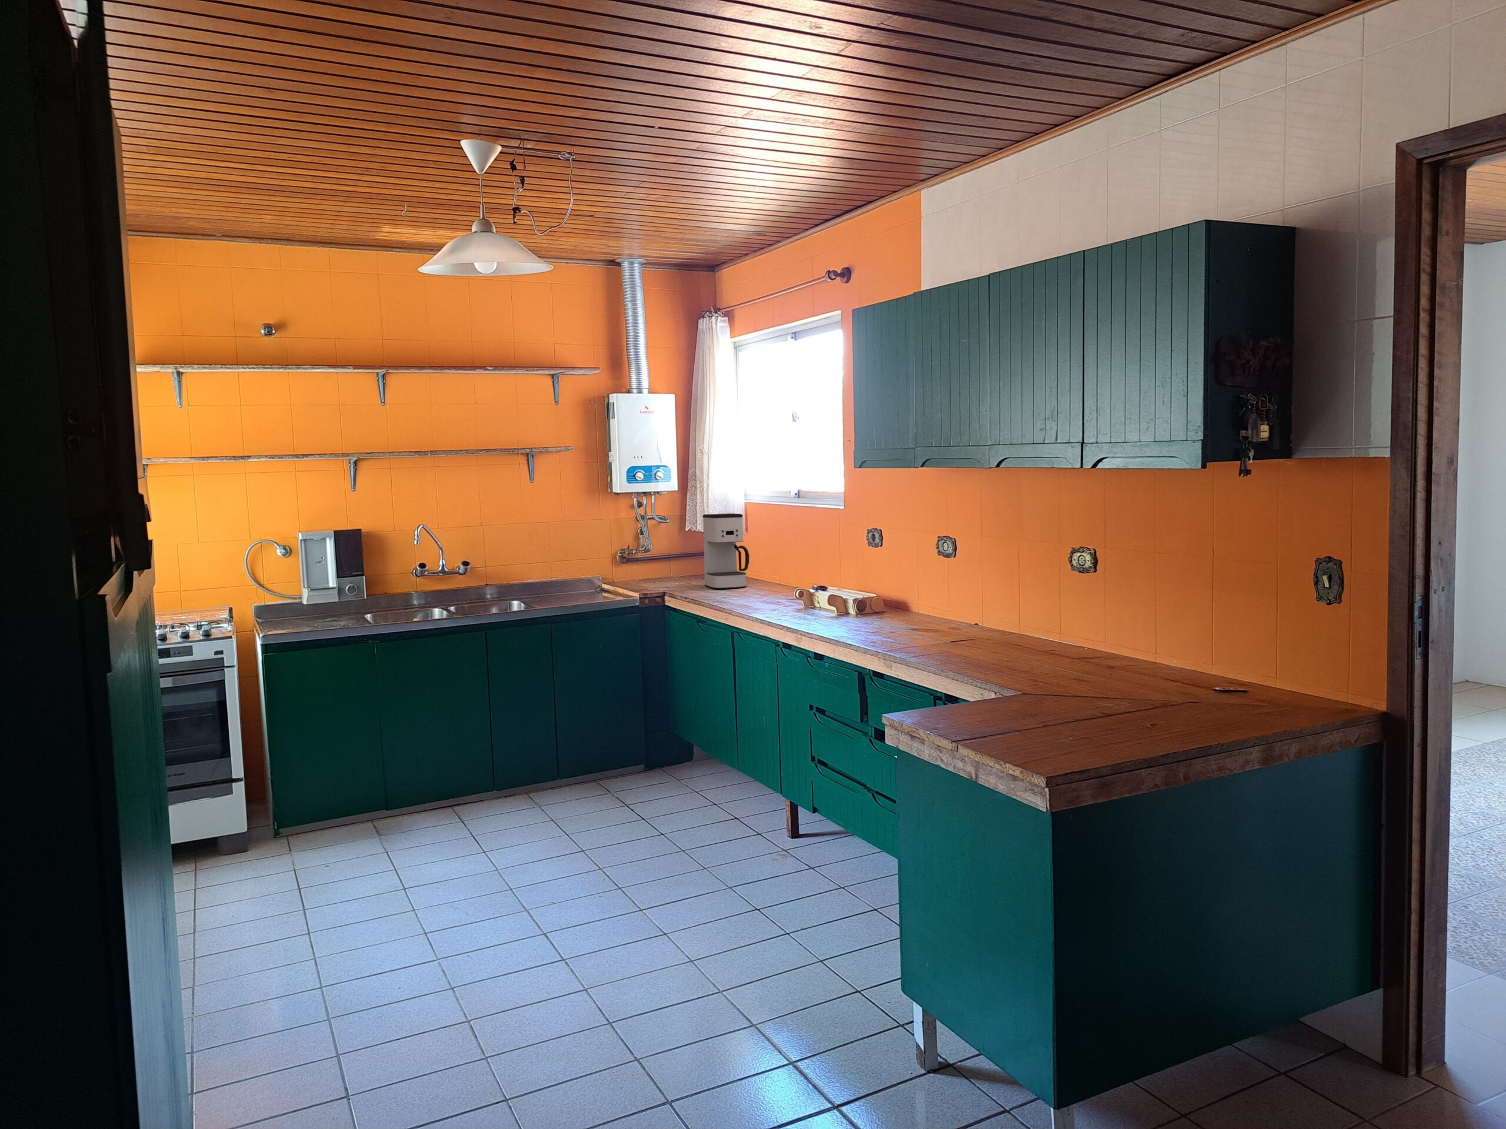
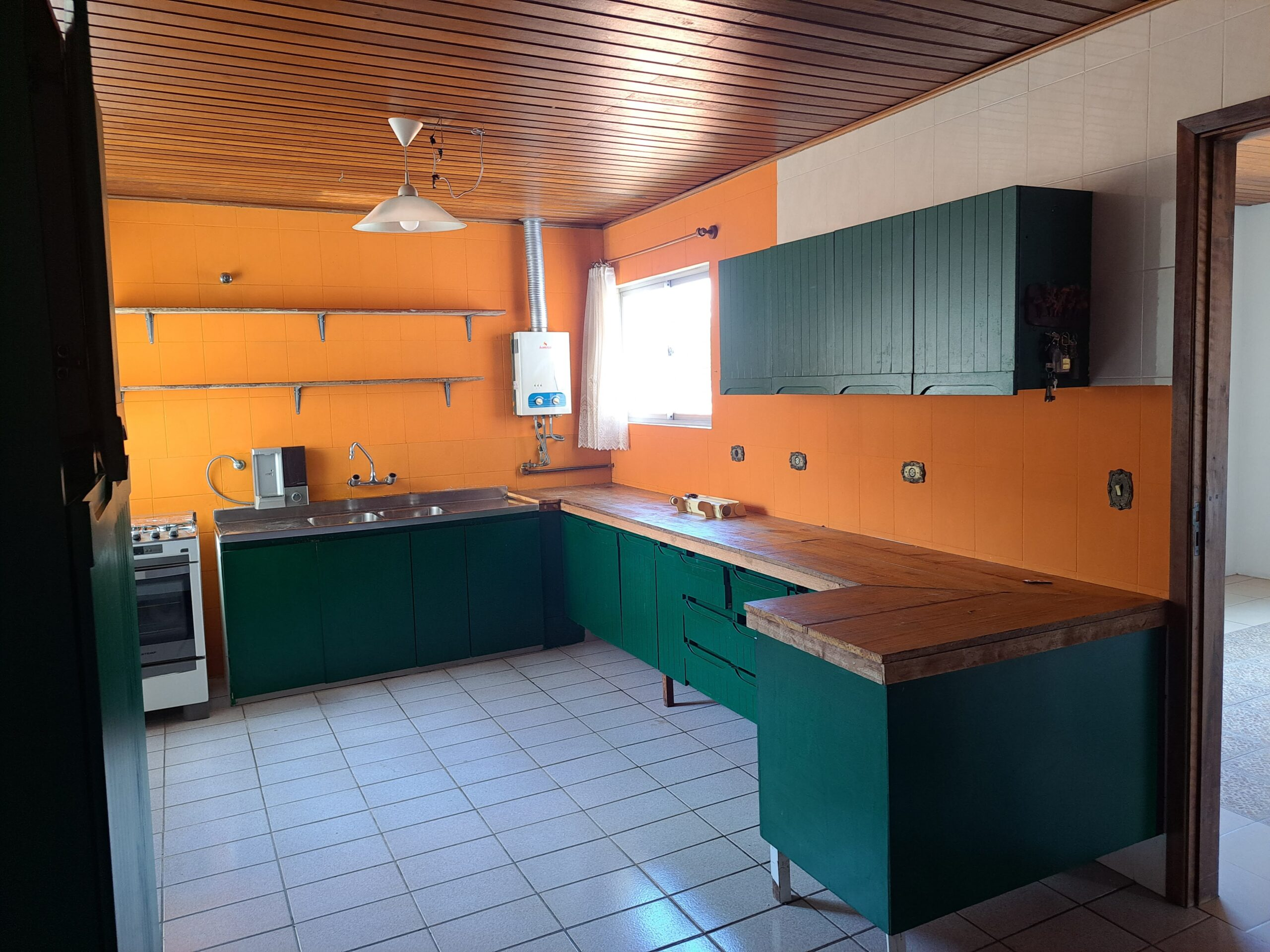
- coffee maker (728, 550)
